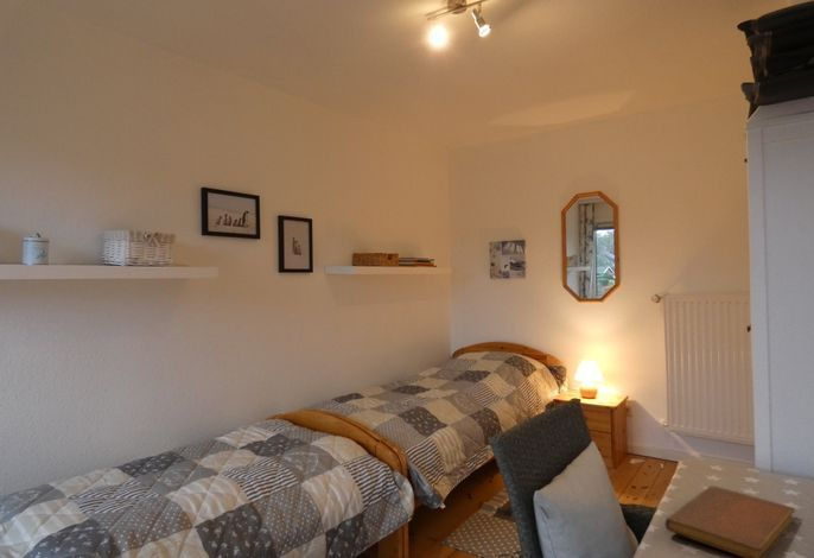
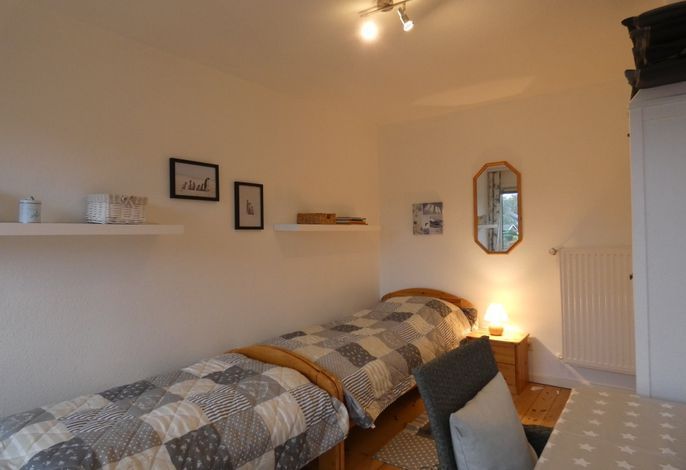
- notebook (731, 518)
